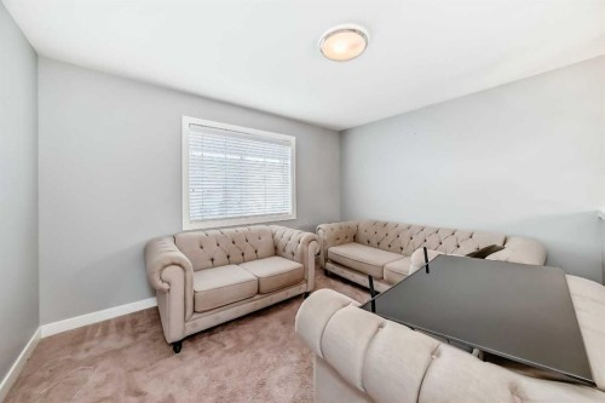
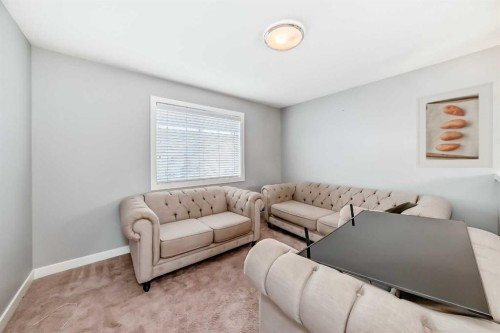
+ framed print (450, 129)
